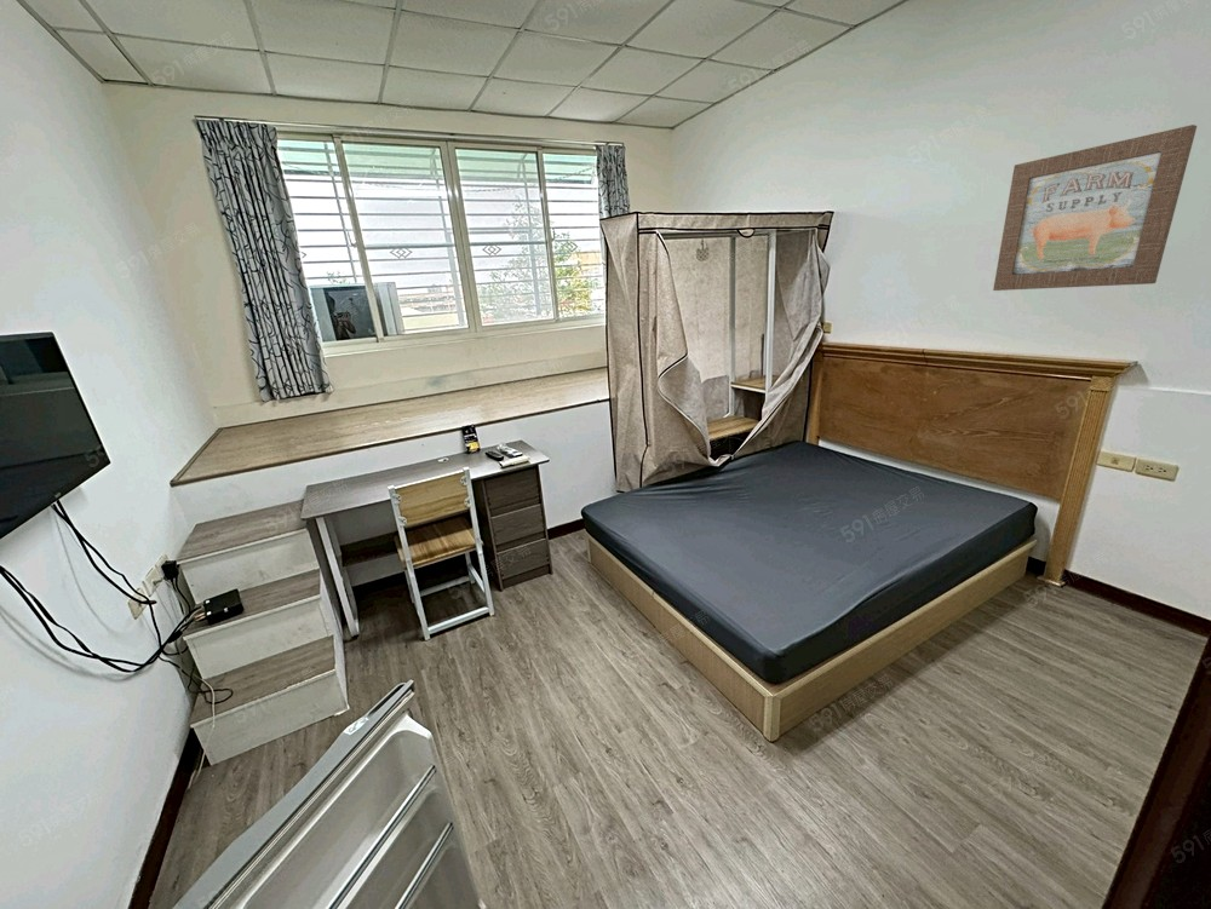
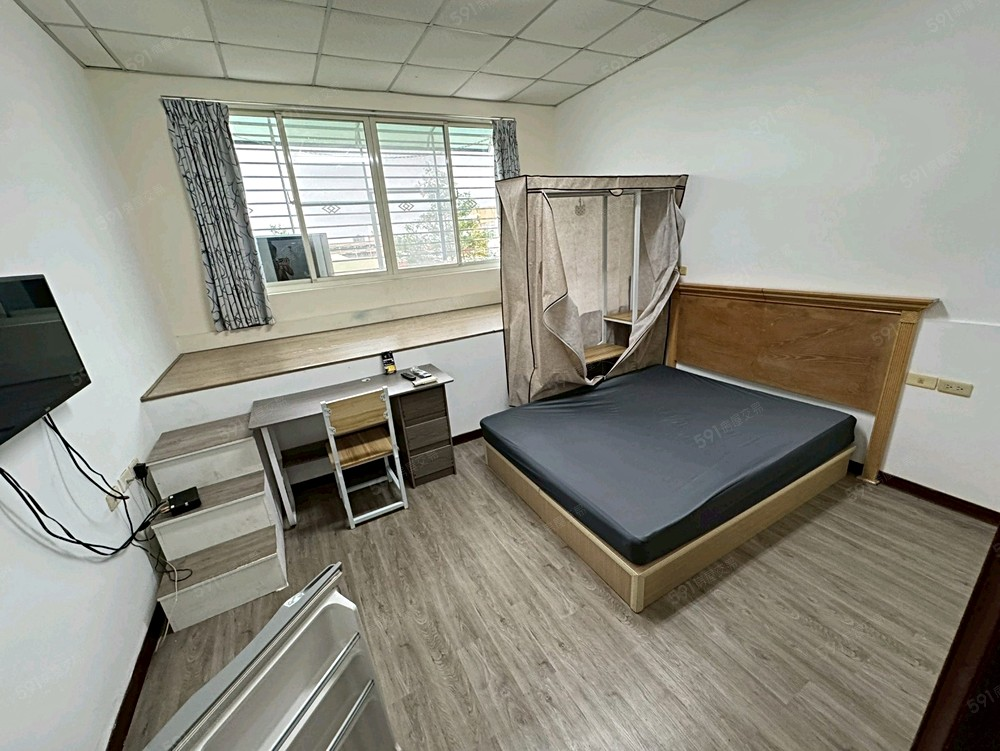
- wall art (1080, 219)
